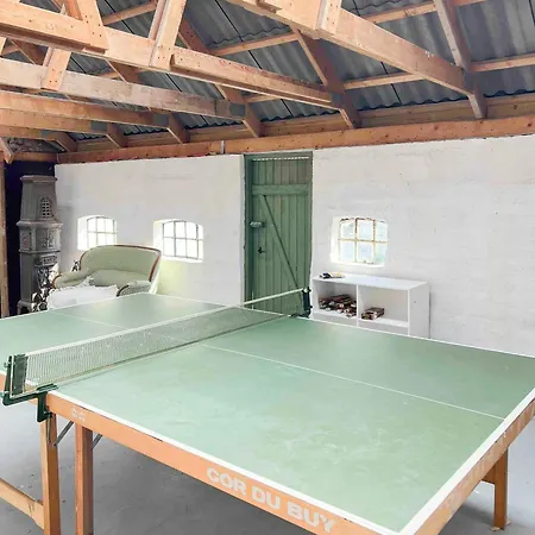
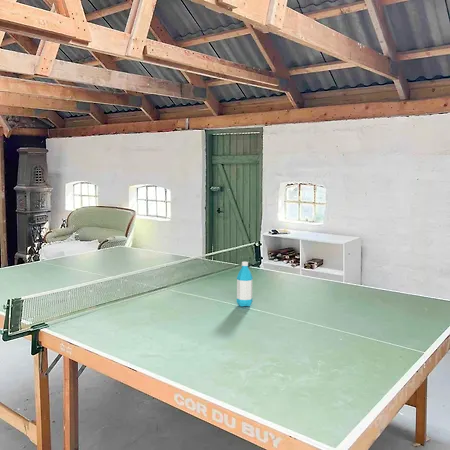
+ water bottle (244, 283)
